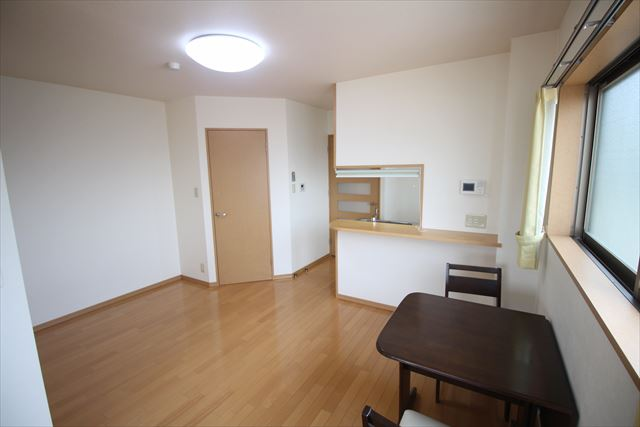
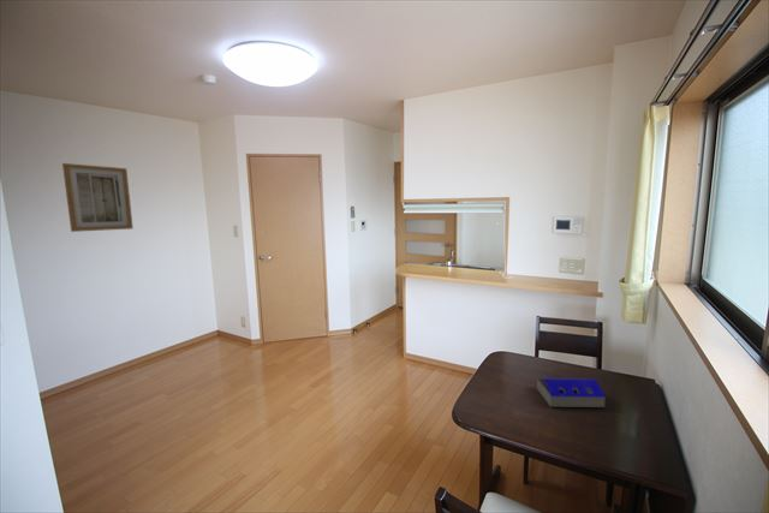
+ architectural model (568, 388)
+ wall art (100, 198)
